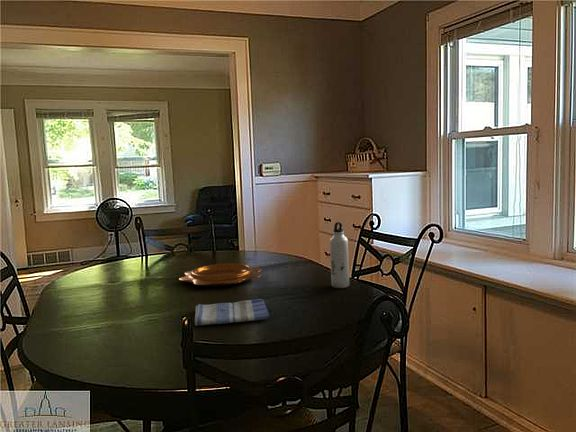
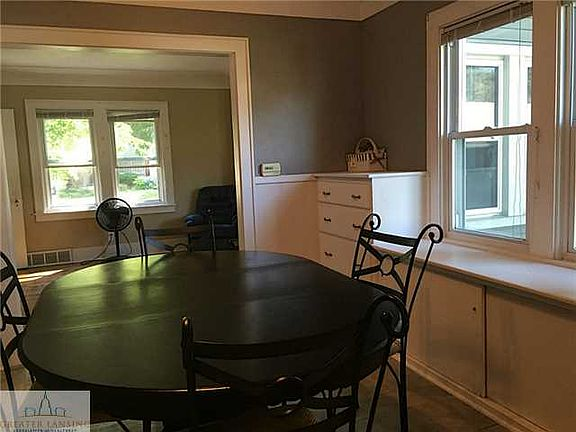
- water bottle (339, 254)
- dish towel (231, 311)
- decorative bowl (221, 274)
